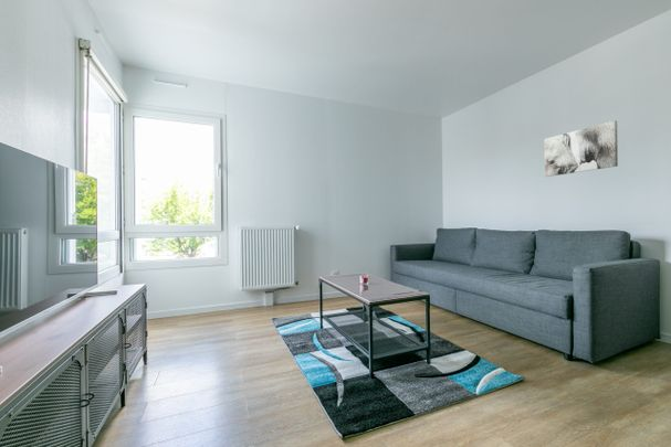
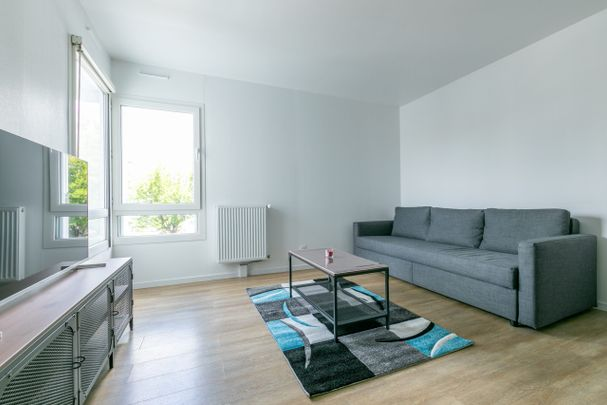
- wall art (577, 151)
